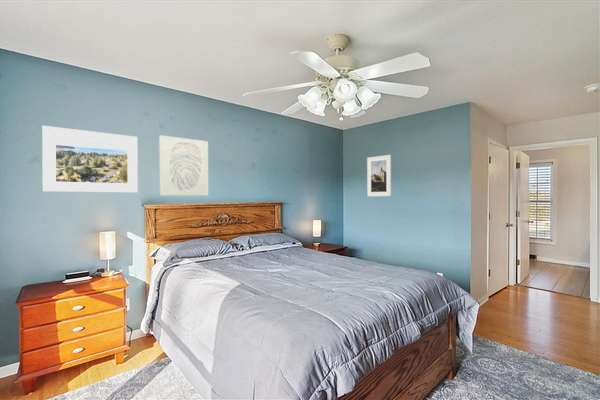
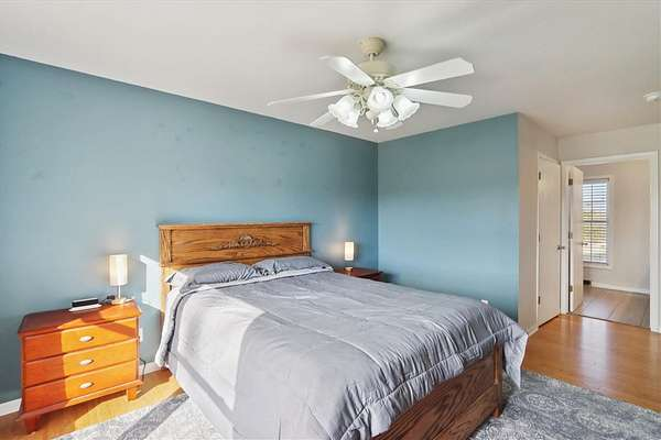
- wall art (184, 167)
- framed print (93, 161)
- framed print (378, 176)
